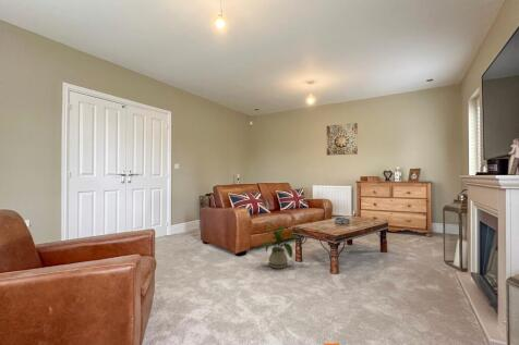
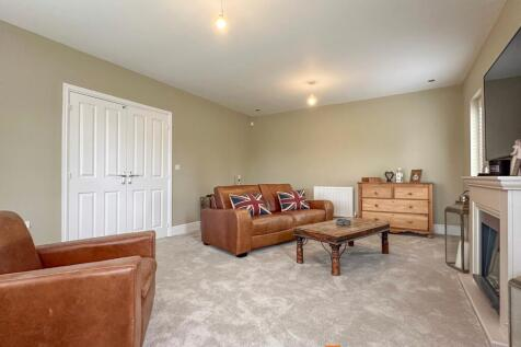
- wall art (341, 139)
- house plant (280, 245)
